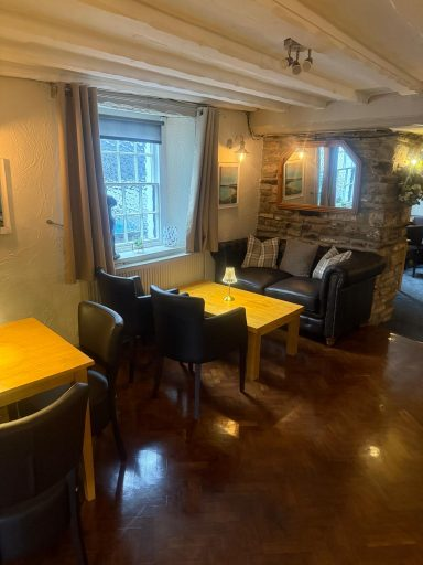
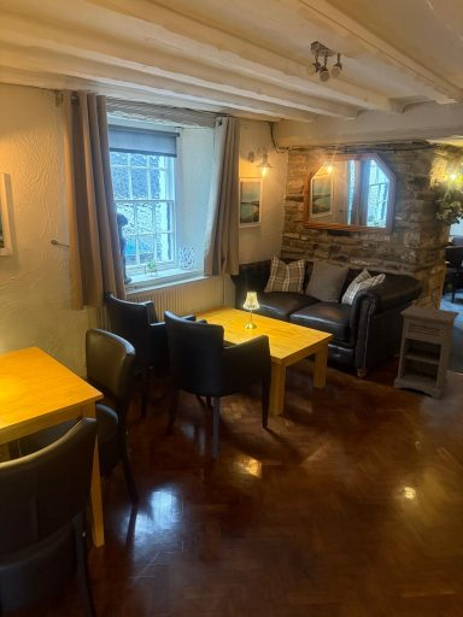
+ nightstand (424, 351)
